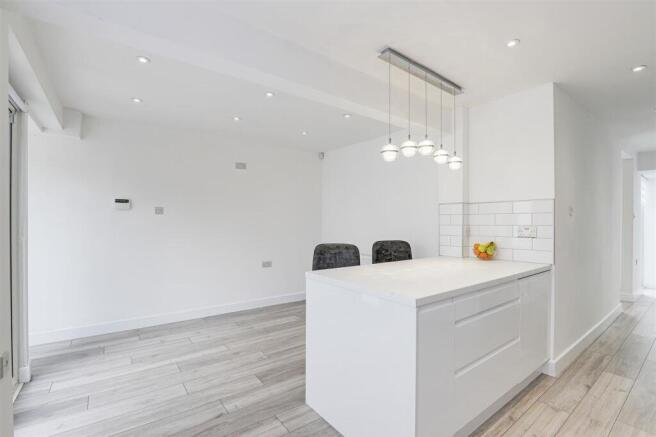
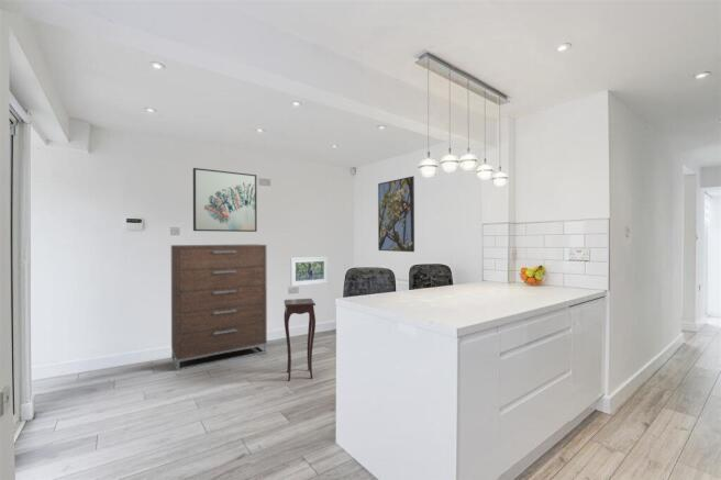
+ wall art (226, 201)
+ dresser (220, 300)
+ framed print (310, 270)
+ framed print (395, 215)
+ side table (308, 337)
